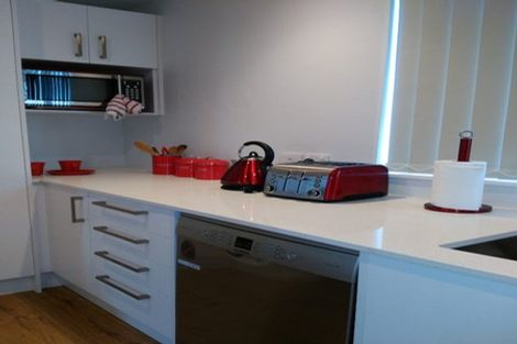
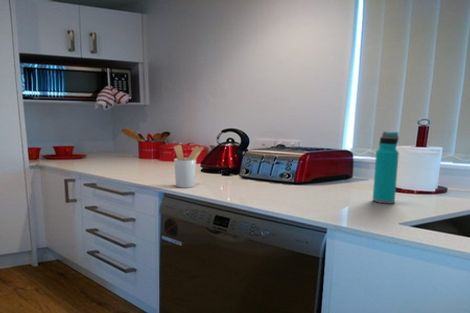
+ water bottle (386, 166)
+ utensil holder (189, 165)
